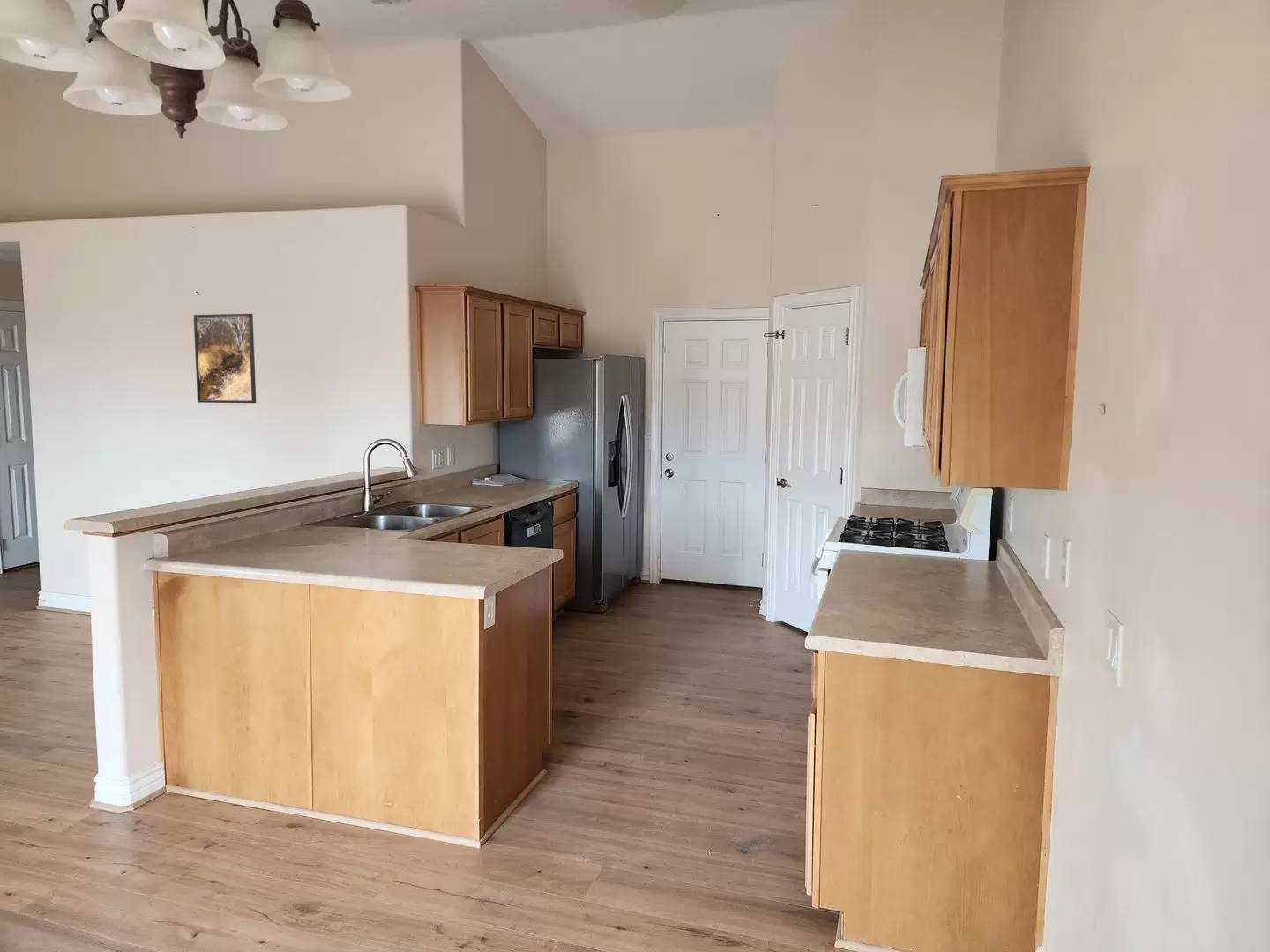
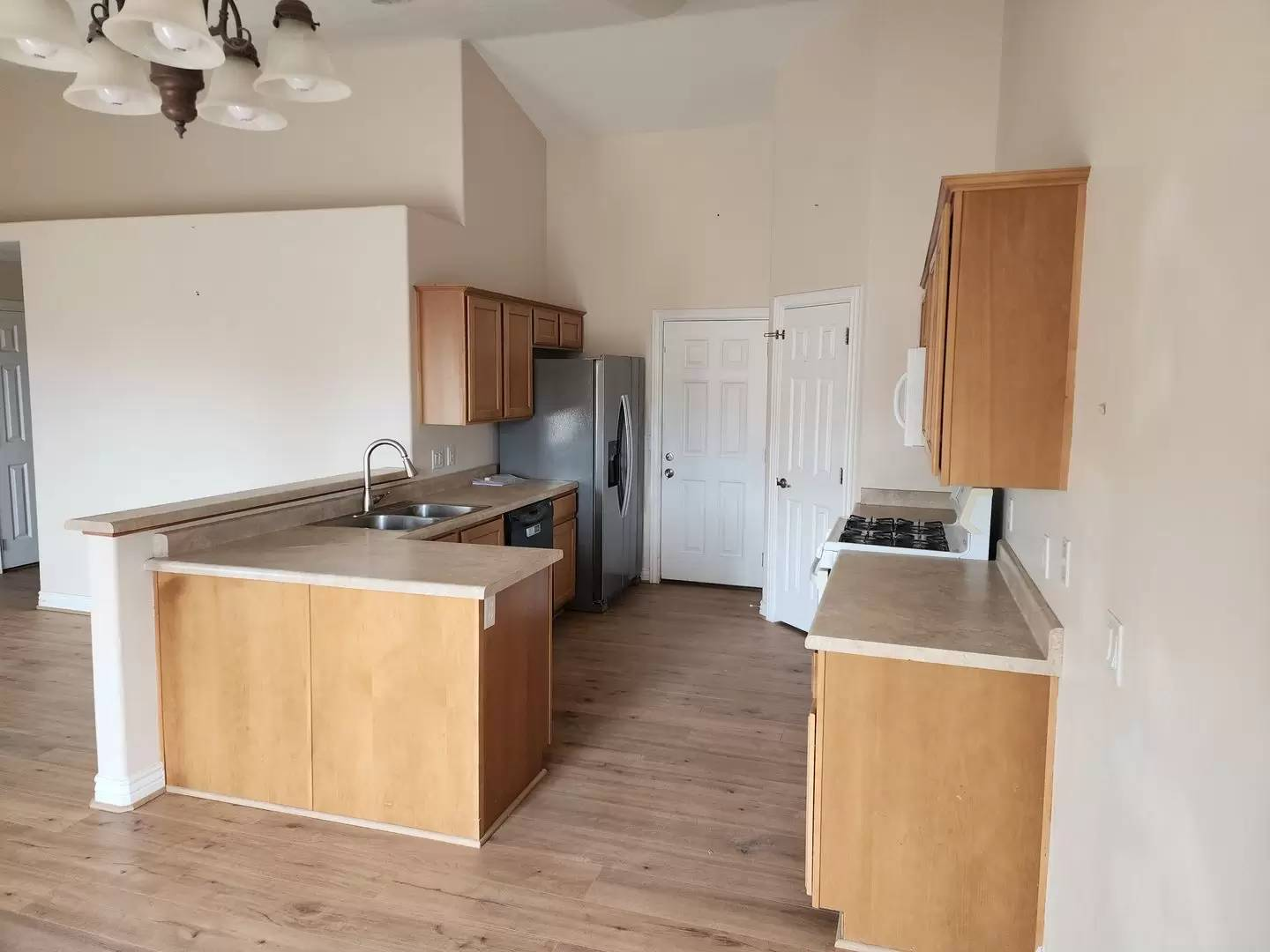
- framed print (224, 358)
